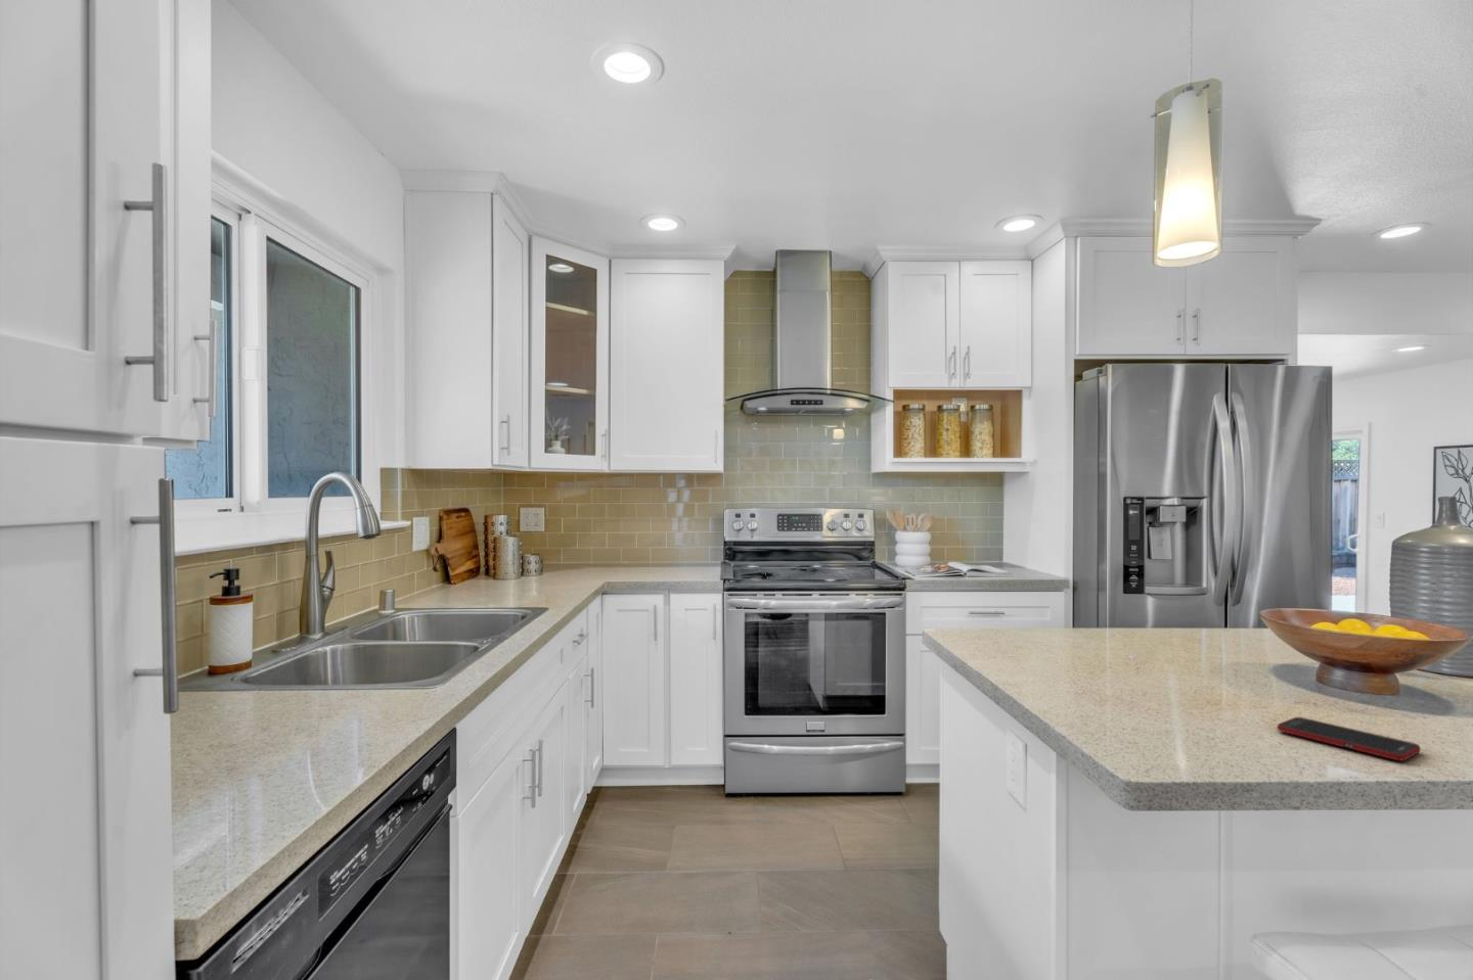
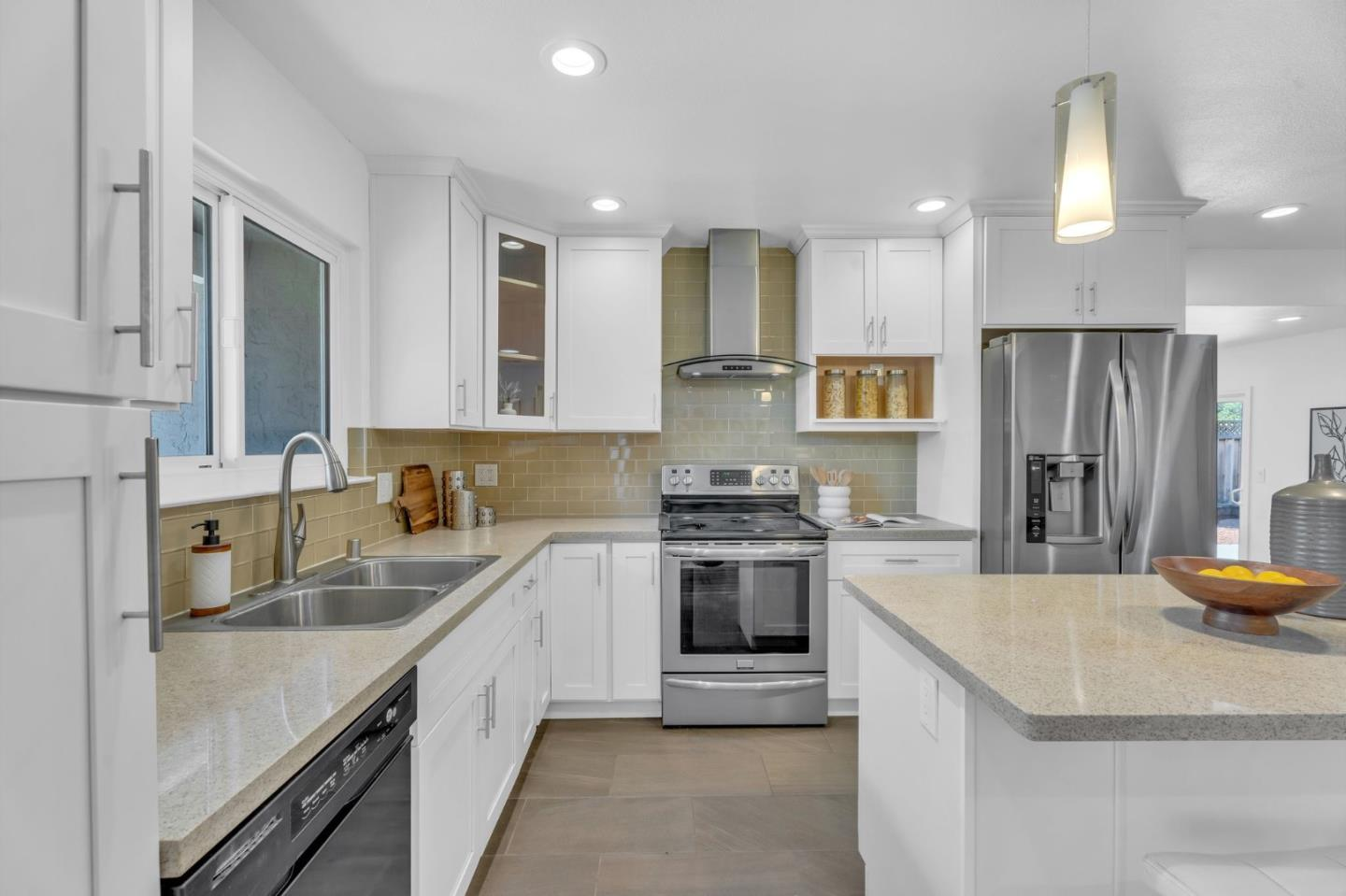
- cell phone (1345, 737)
